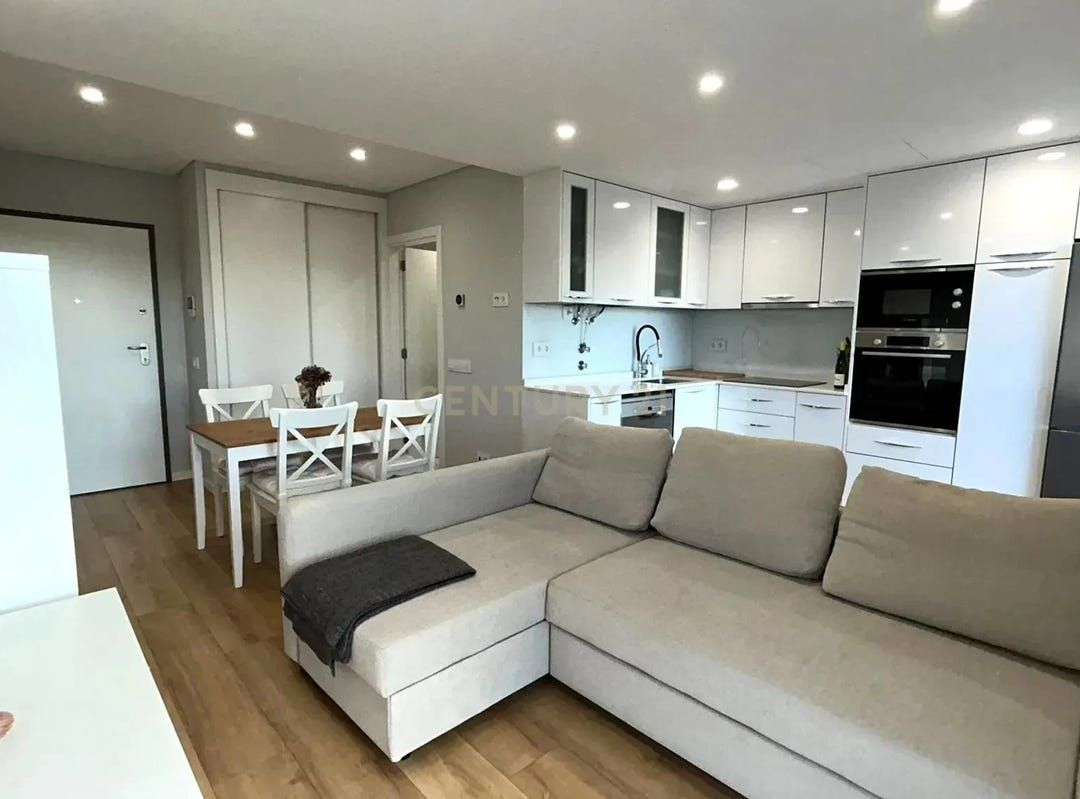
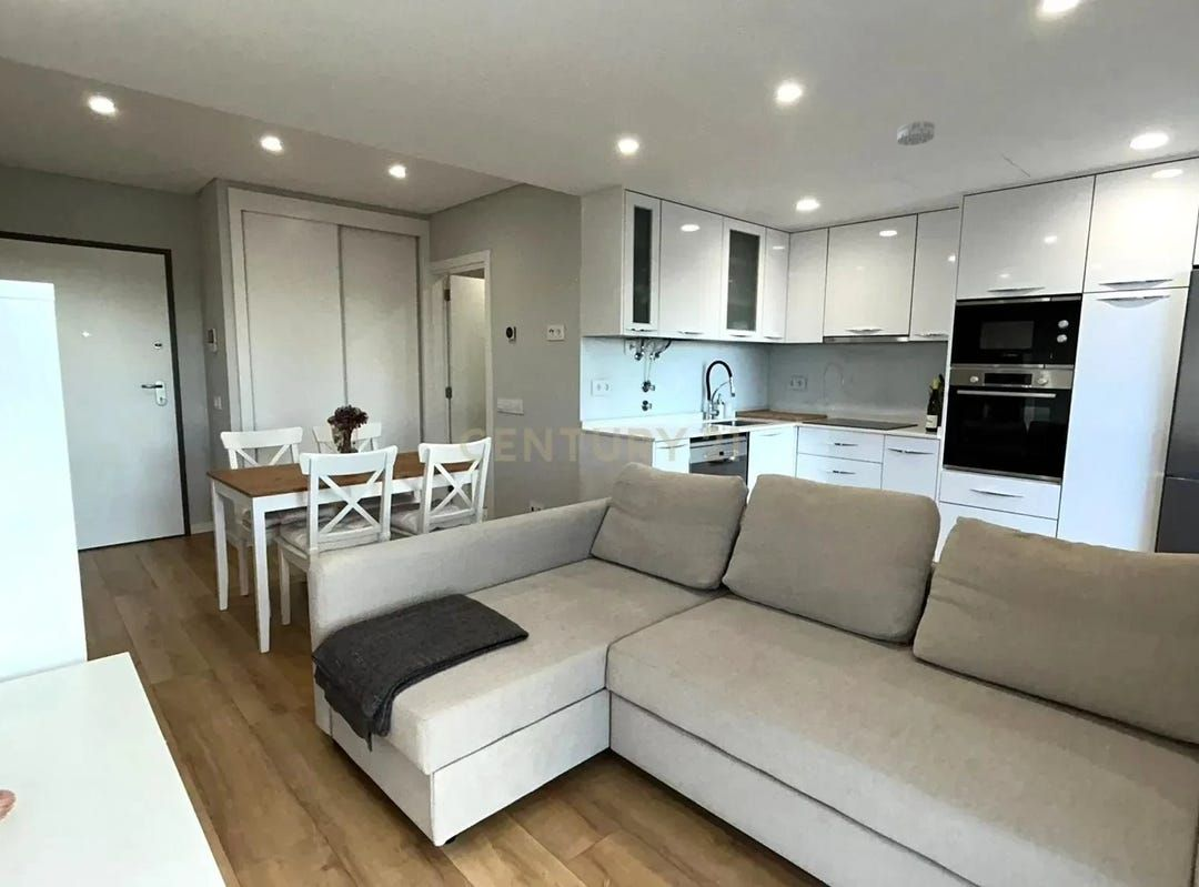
+ smoke detector (915, 132)
